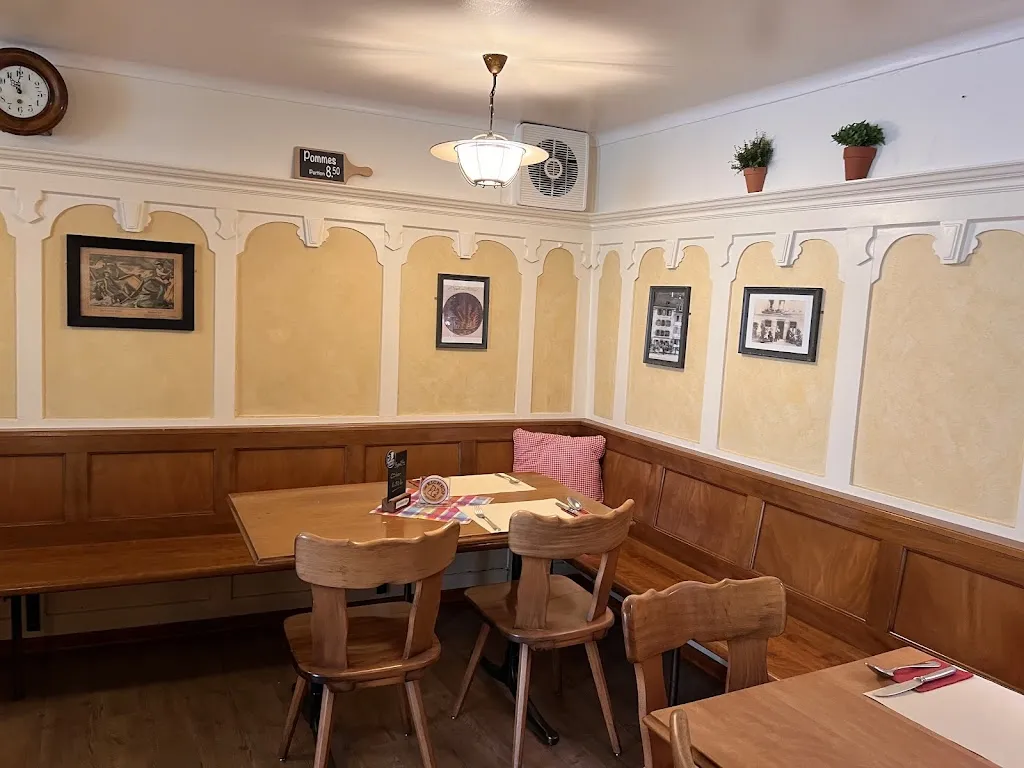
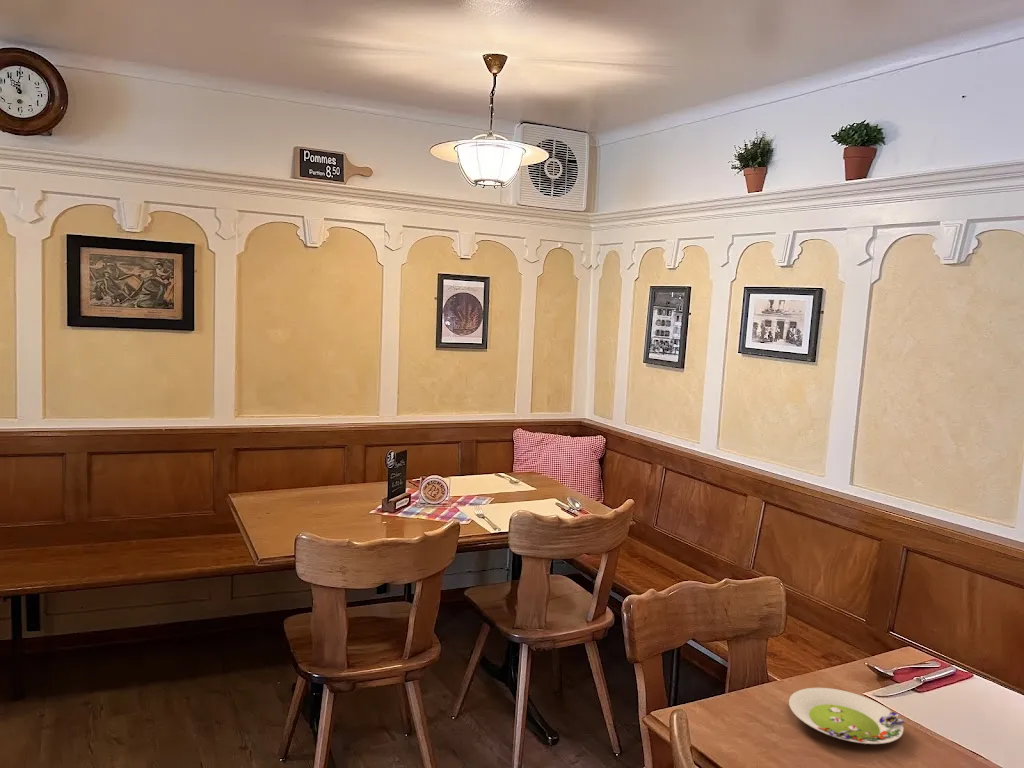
+ salad plate (844, 716)
